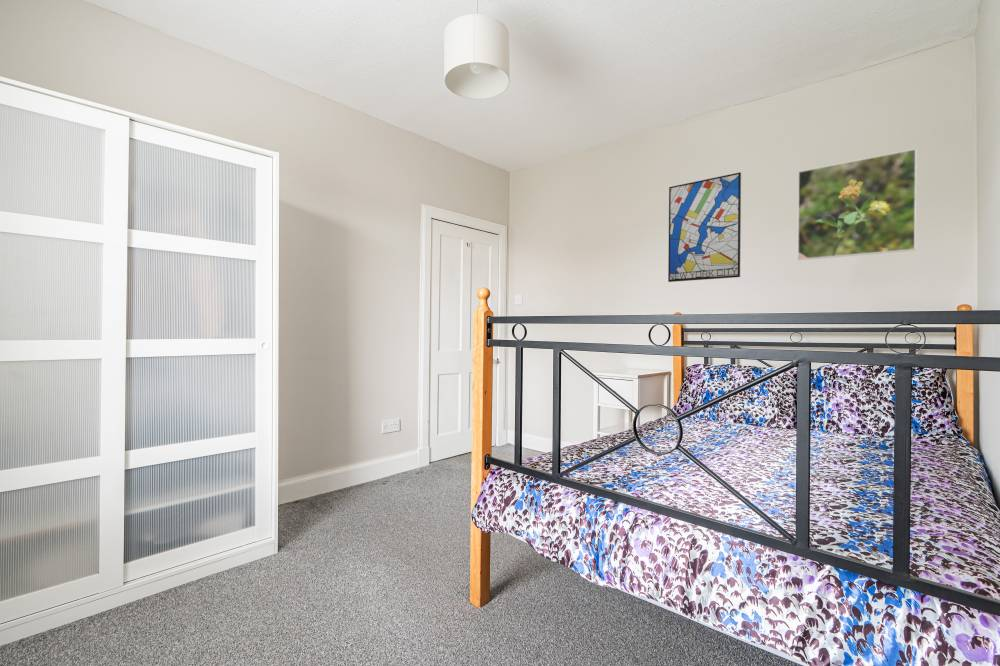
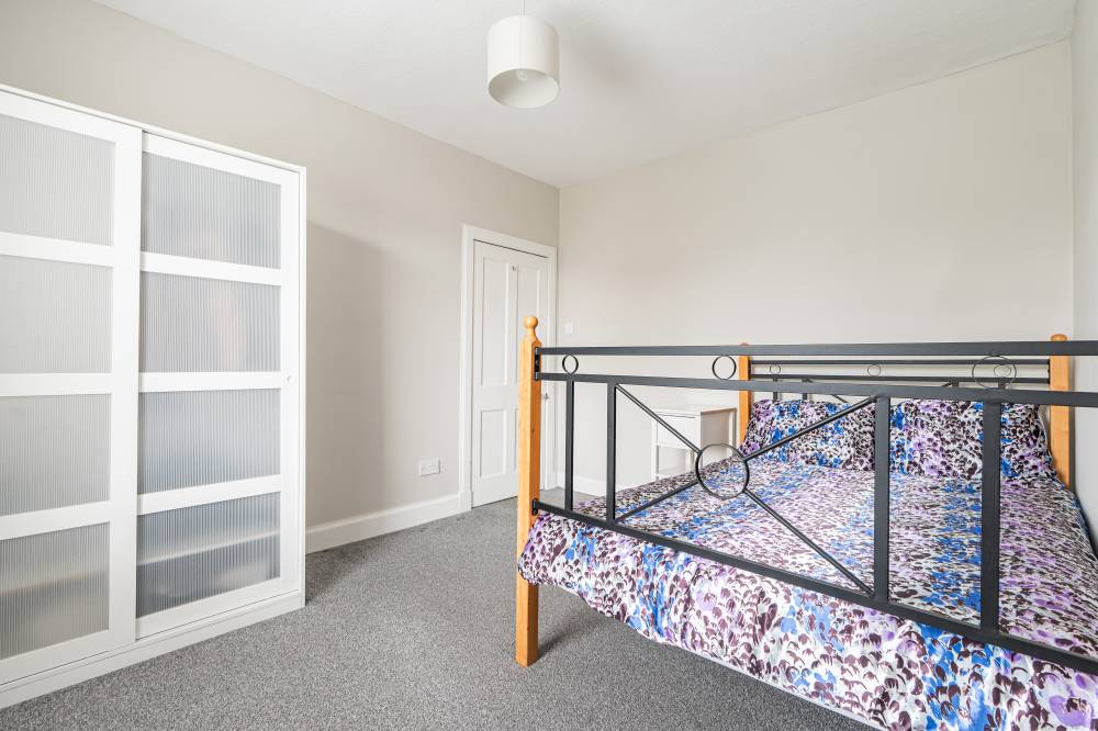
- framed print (853, 208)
- wall art (702, 229)
